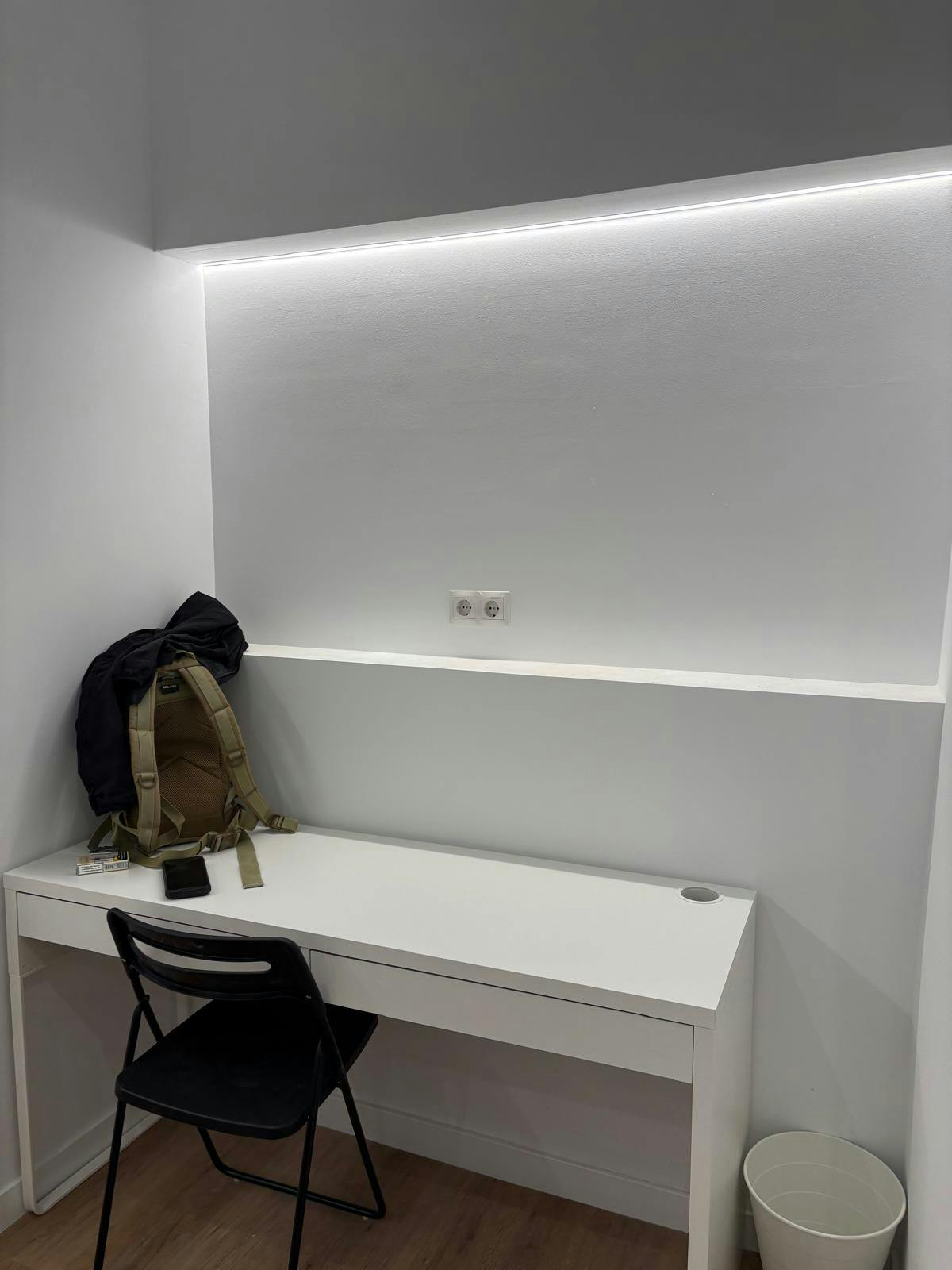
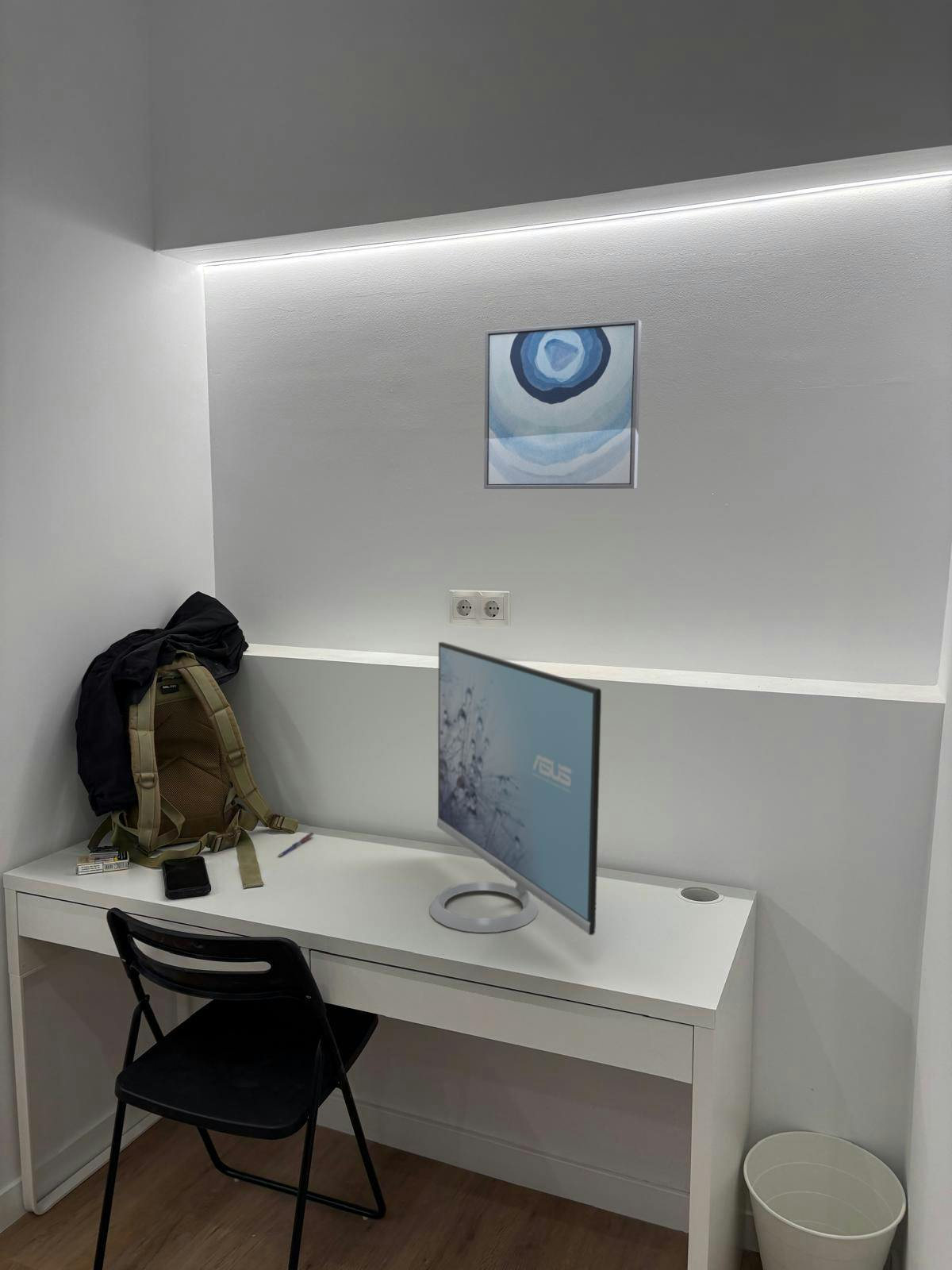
+ wall art (559, 408)
+ pen (296, 844)
+ monitor (484, 788)
